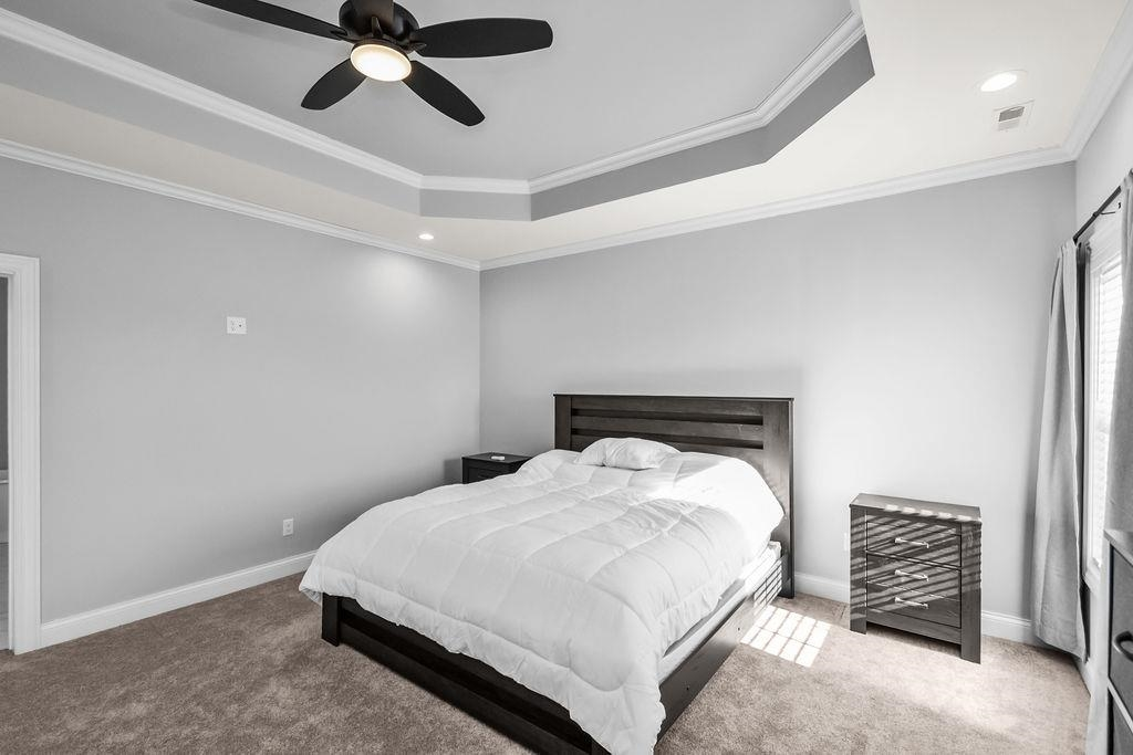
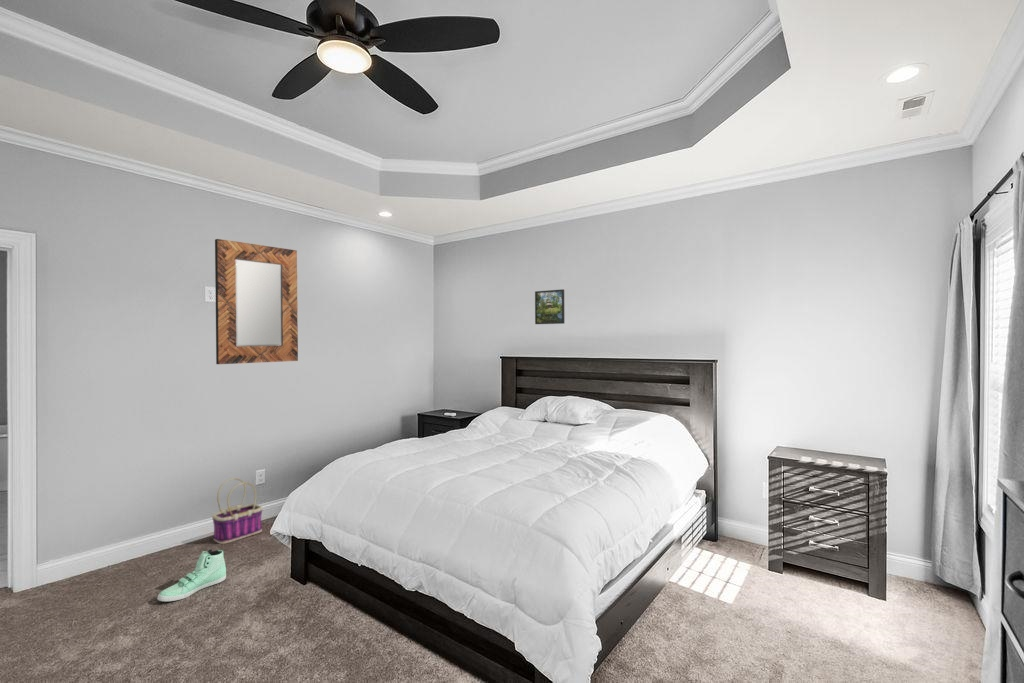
+ basket (237, 508)
+ home mirror (259, 303)
+ sneaker (193, 572)
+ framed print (549, 307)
